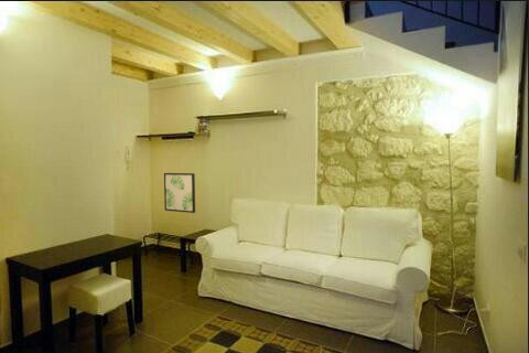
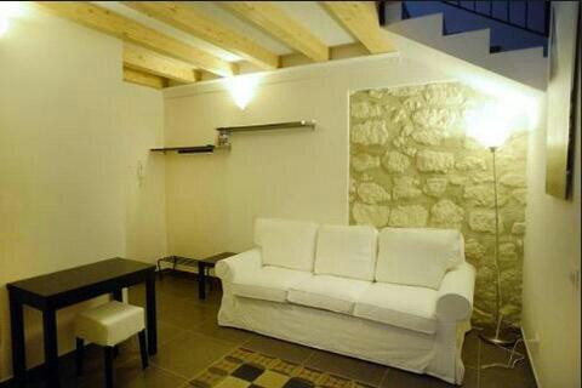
- wall art (179, 192)
